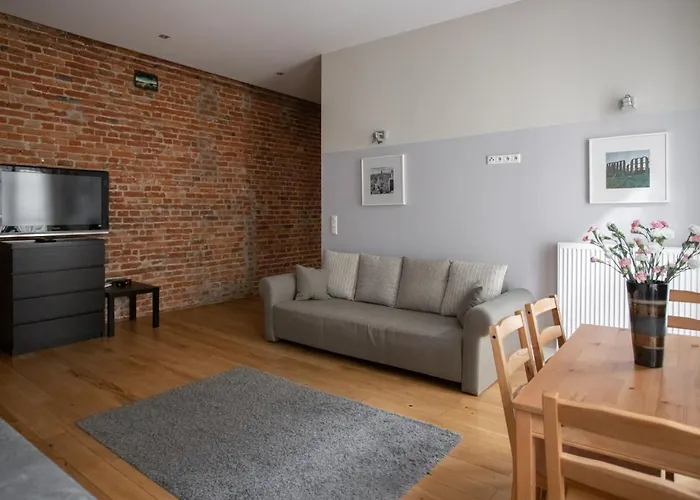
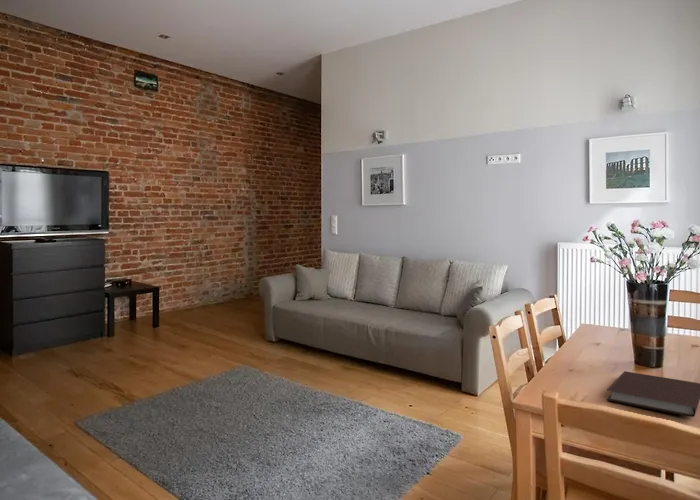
+ notebook (655, 391)
